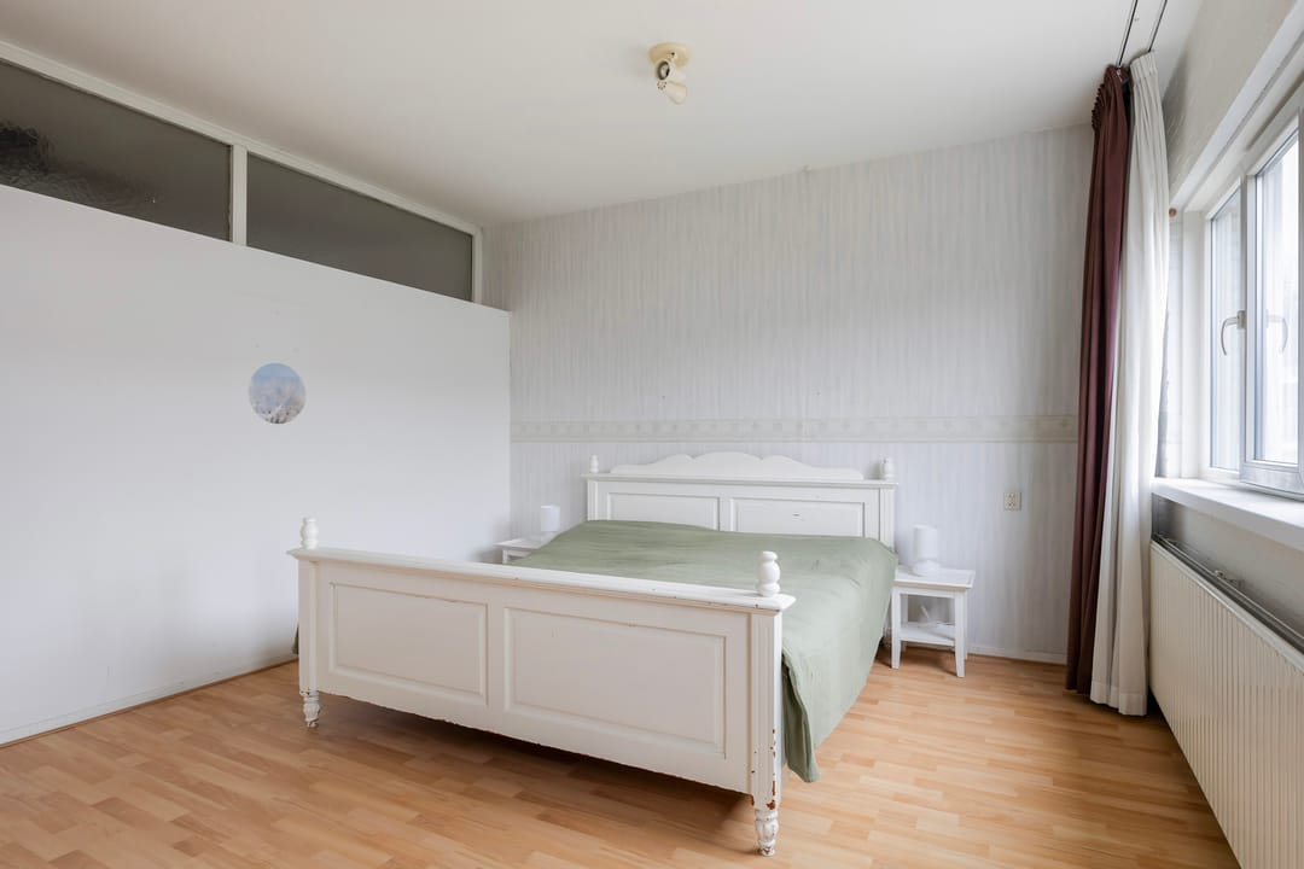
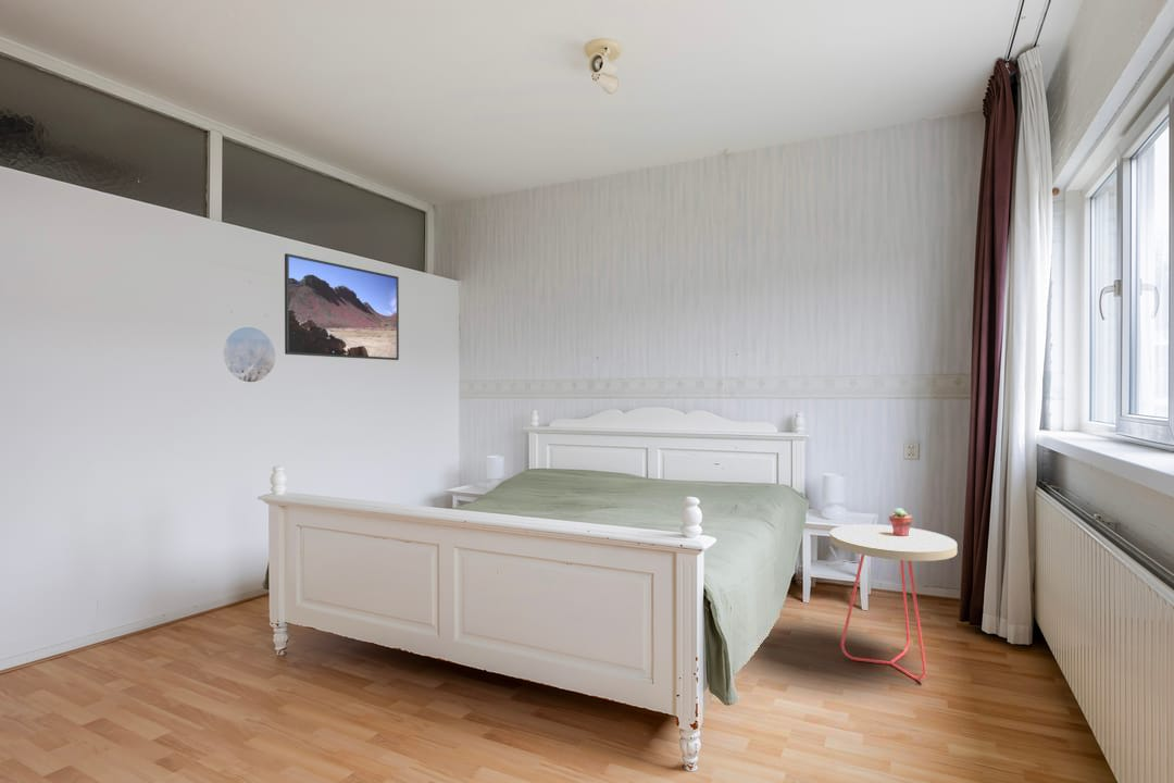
+ side table (903, 600)
+ potted succulent (900, 521)
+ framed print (347, 311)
